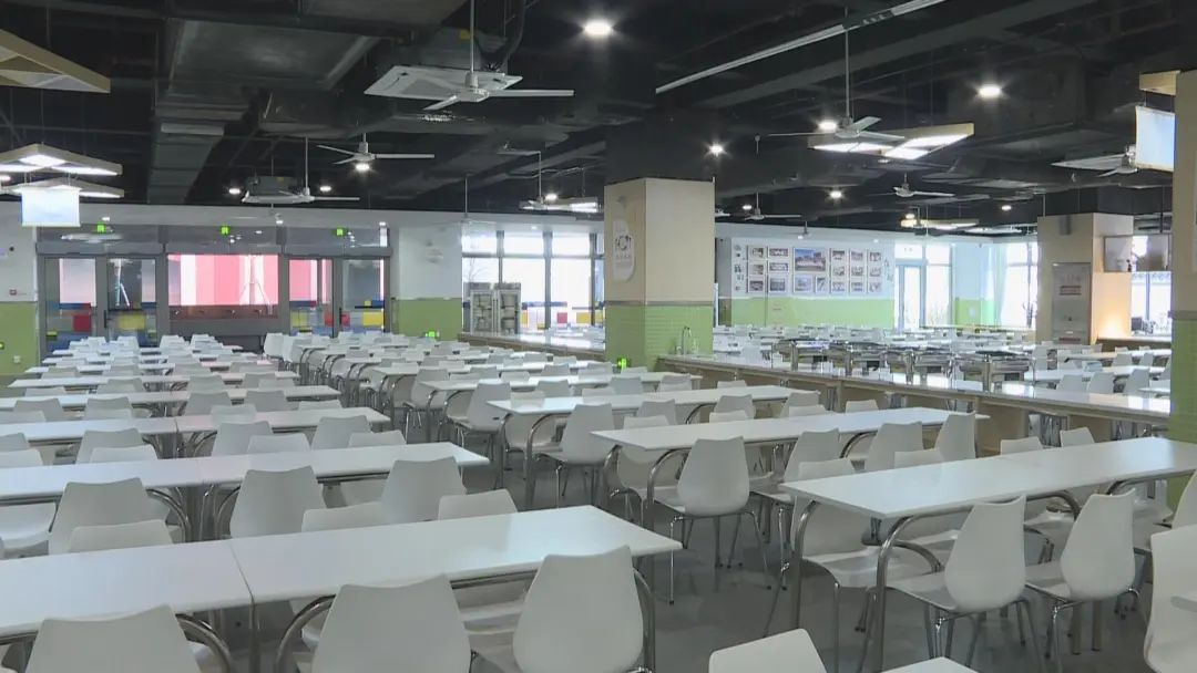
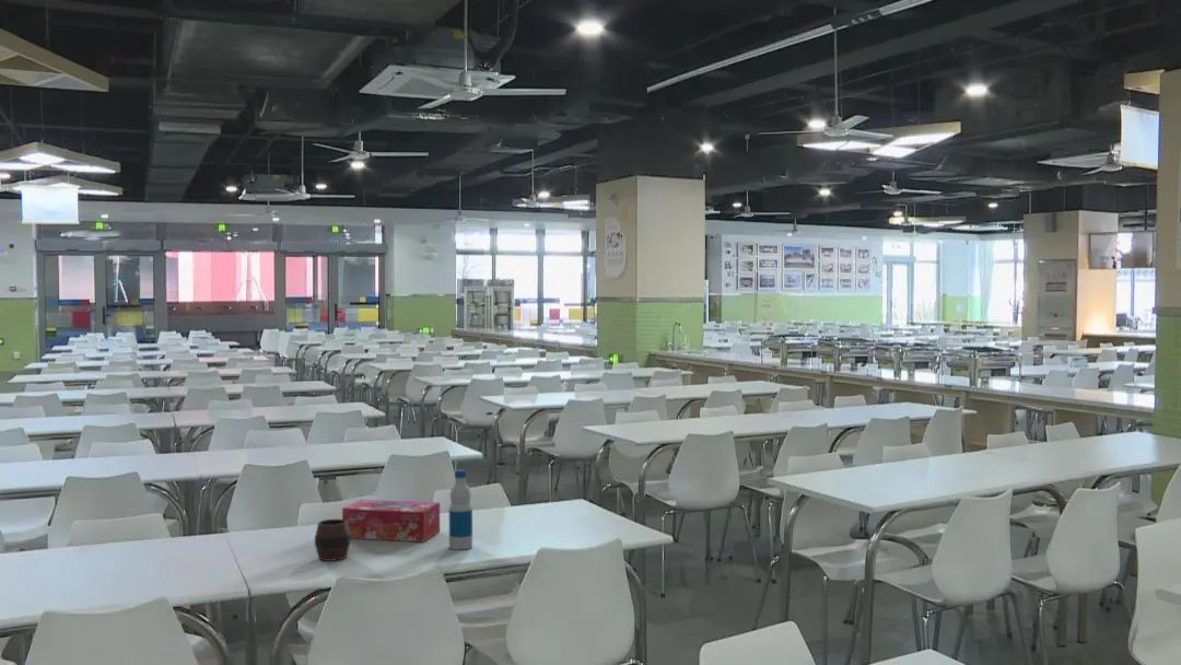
+ cup (332, 539)
+ bottle (460, 508)
+ tissue box (391, 520)
